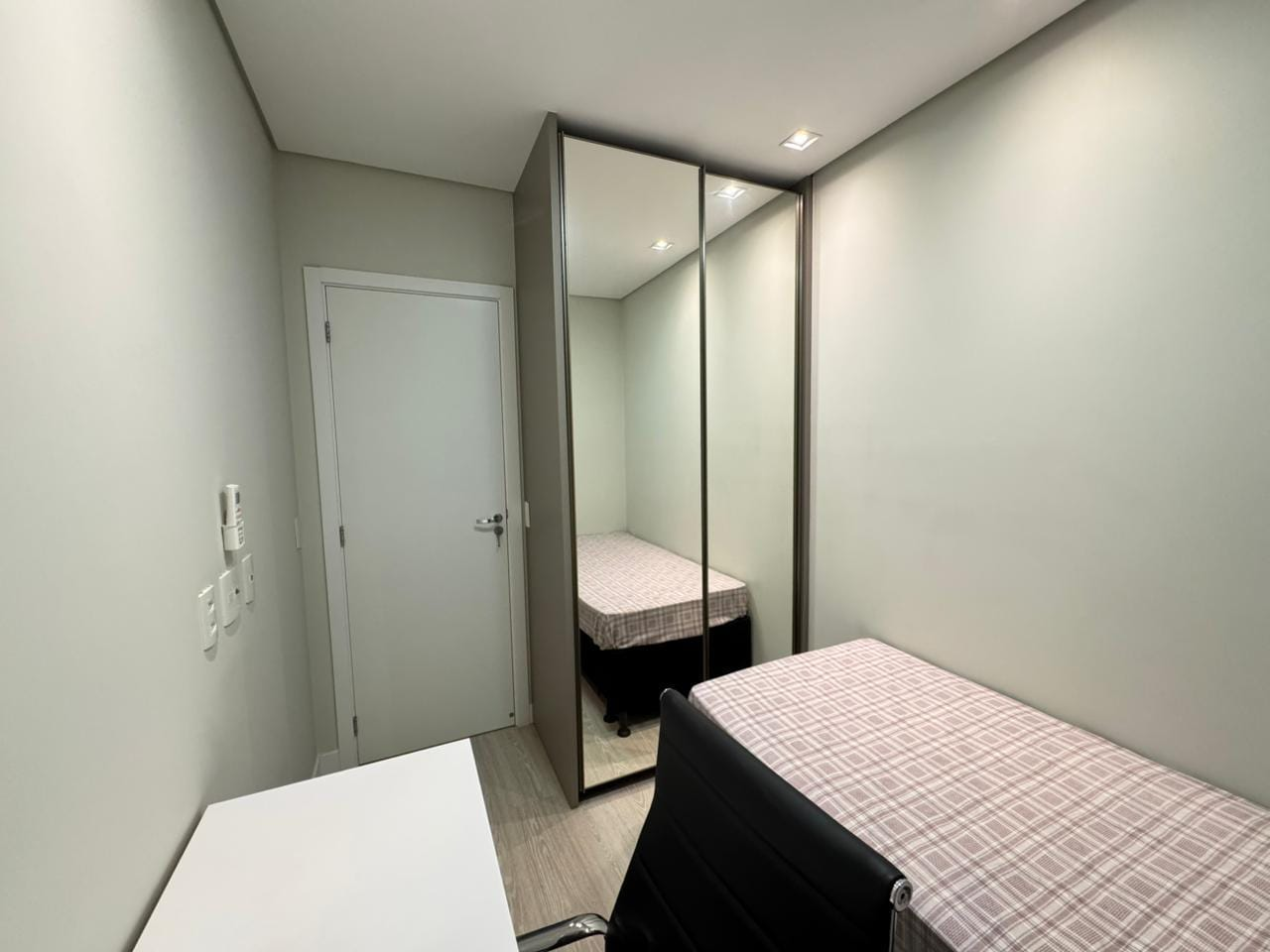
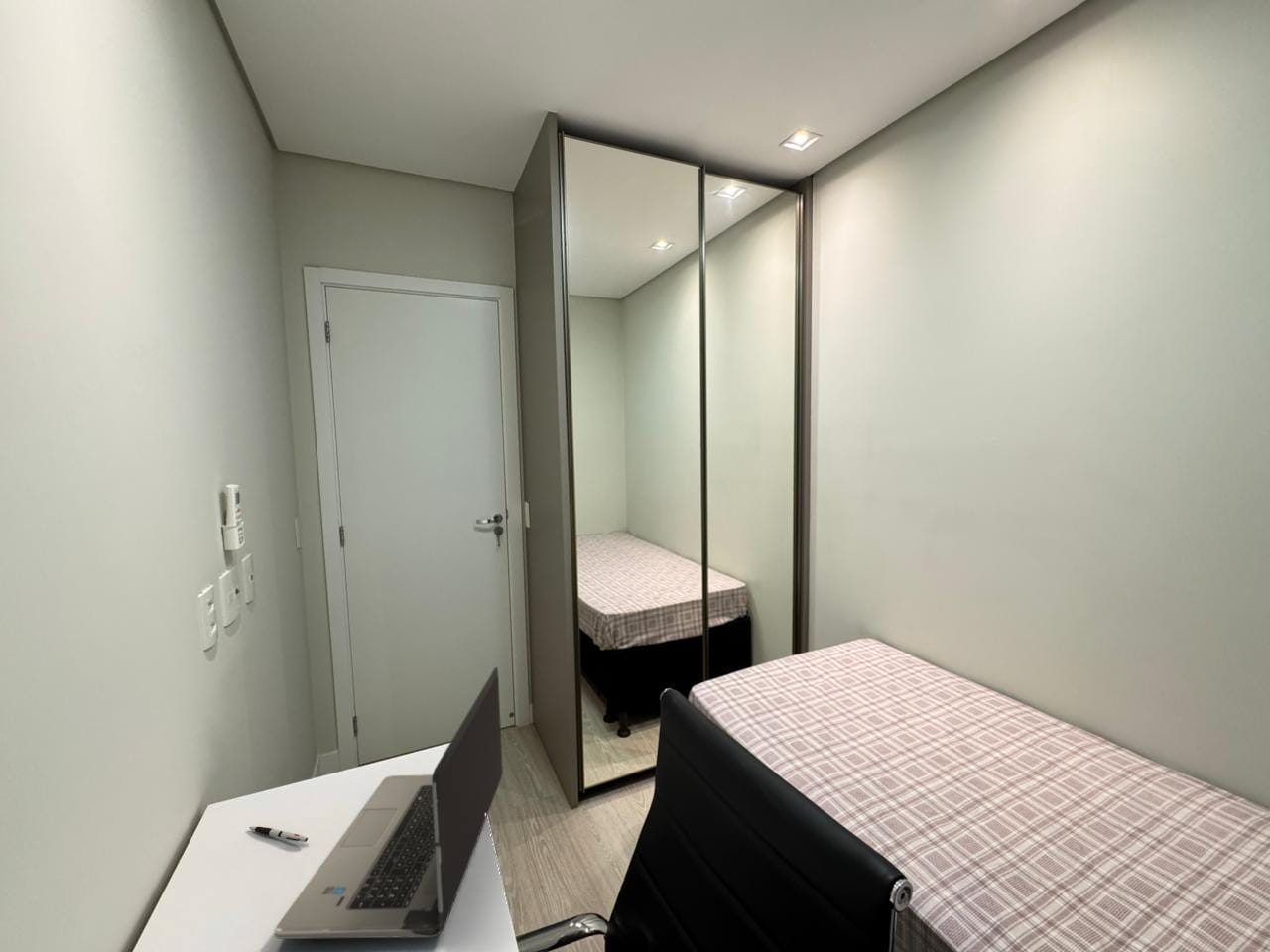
+ laptop computer (406, 780)
+ pen (277, 833)
